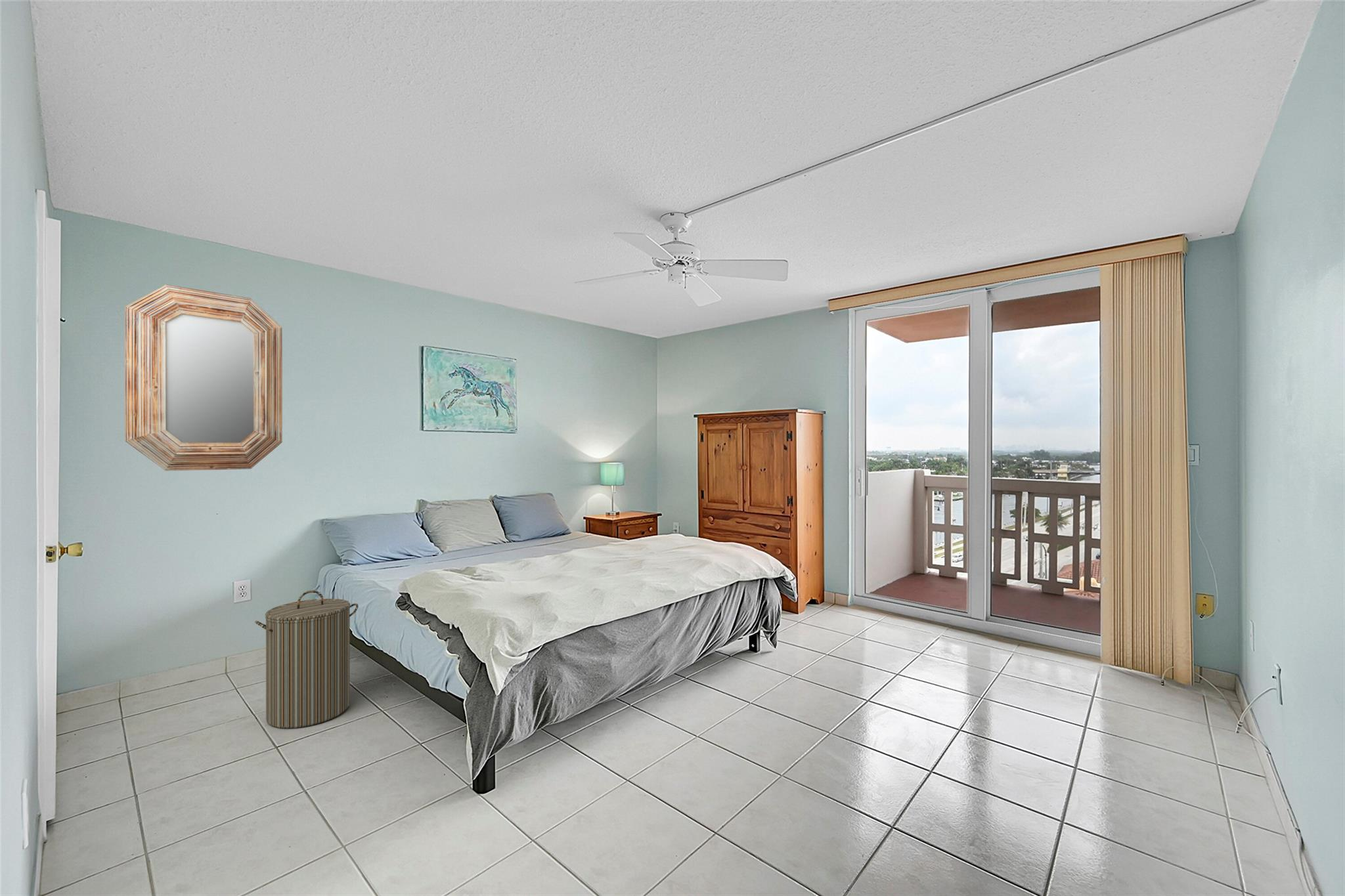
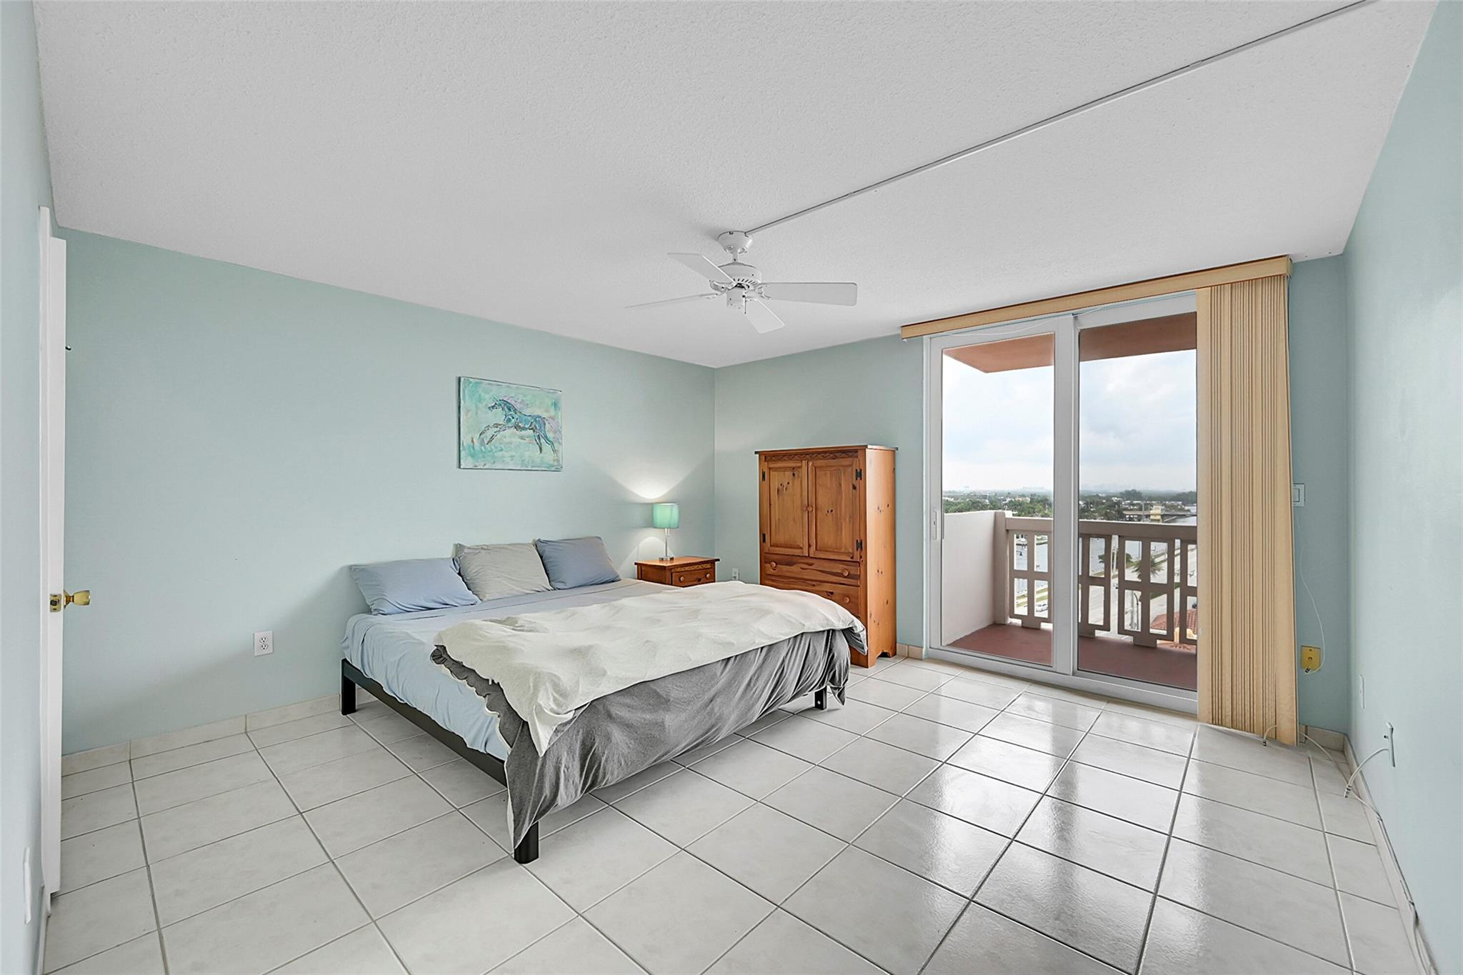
- laundry hamper (309, 651)
- home mirror (211, 380)
